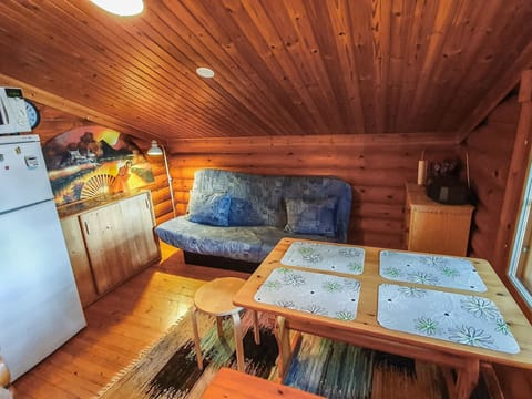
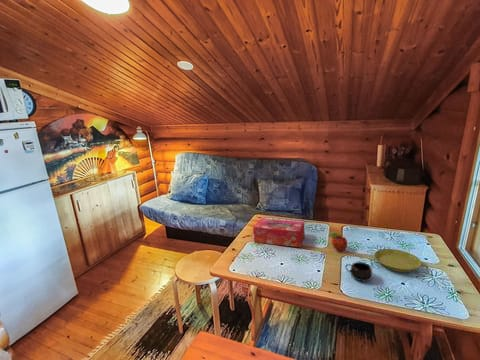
+ saucer (396, 260)
+ fruit (338, 241)
+ mug (358, 271)
+ tissue box (279, 231)
